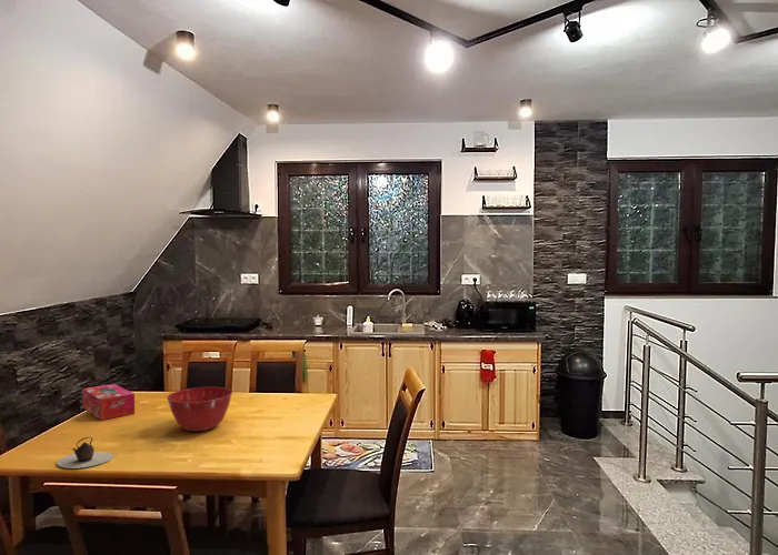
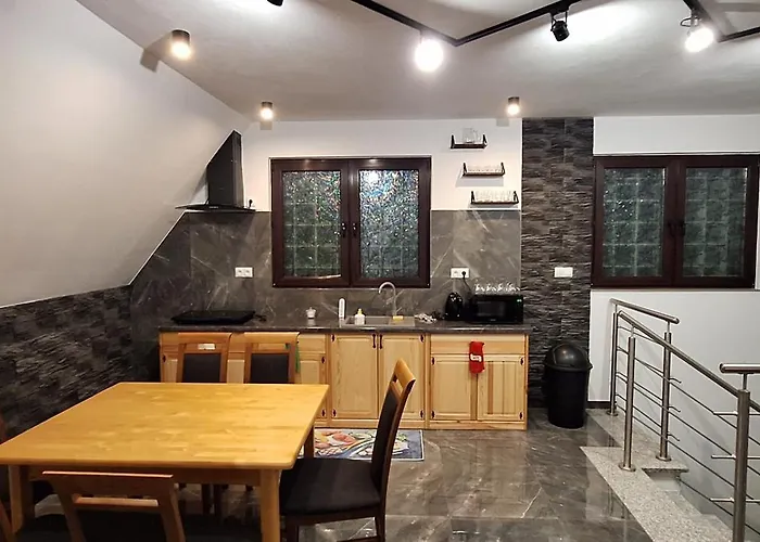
- teapot (86, 447)
- tissue box (108, 401)
- mixing bowl (200, 410)
